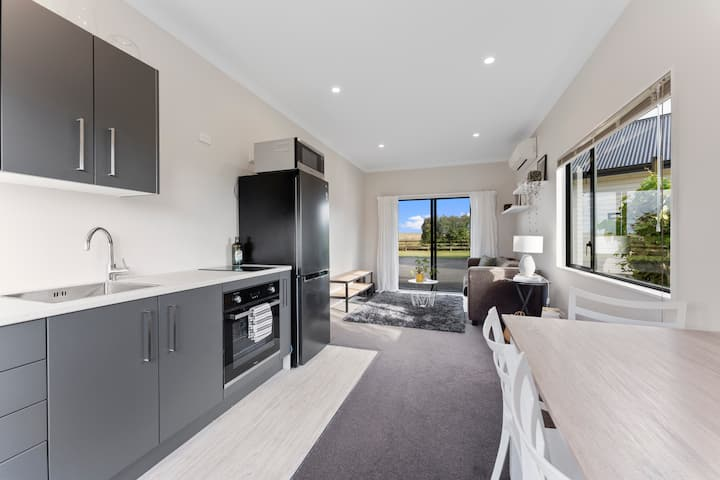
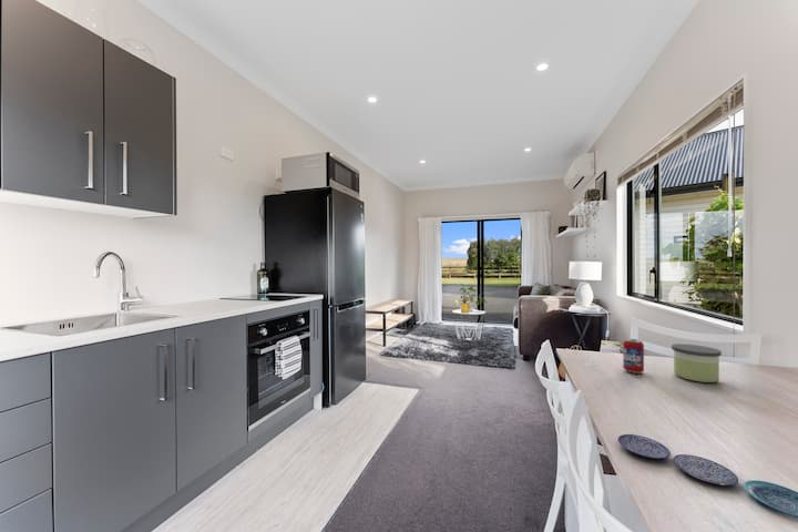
+ beverage can (633, 356)
+ candle (695, 362)
+ plate (704, 470)
